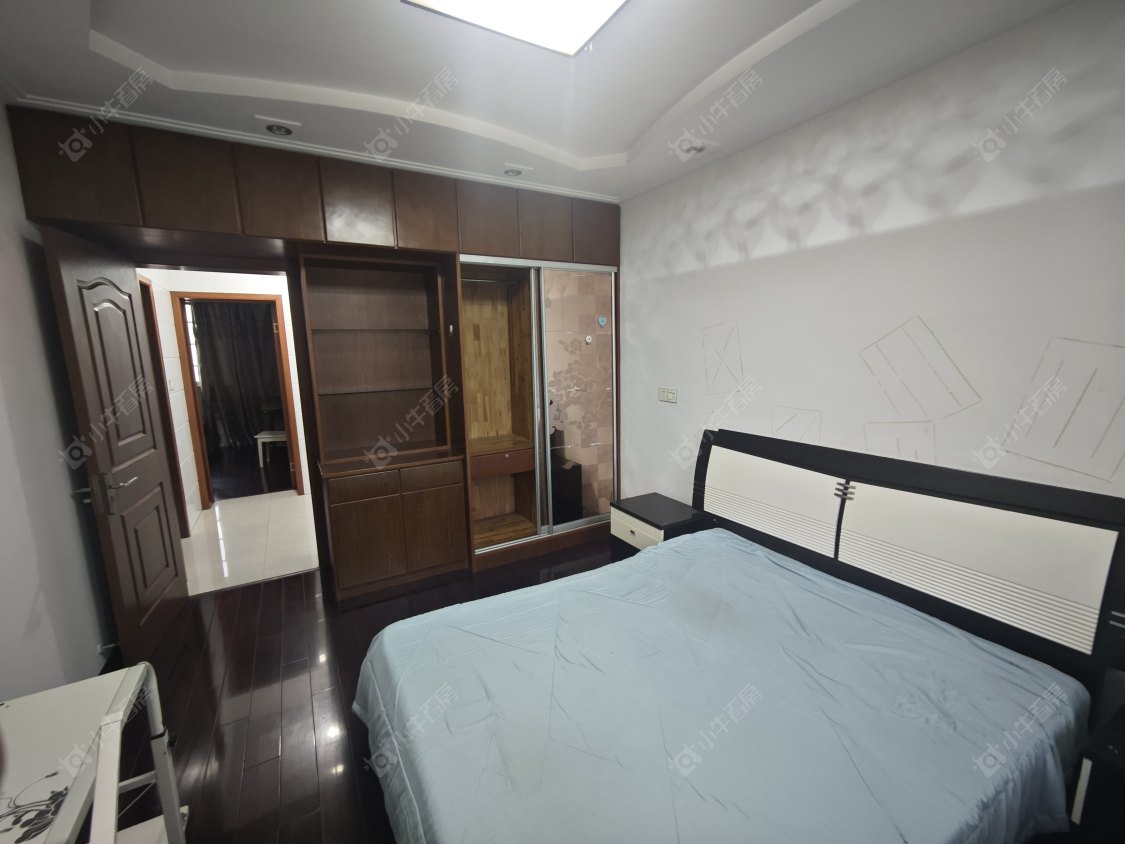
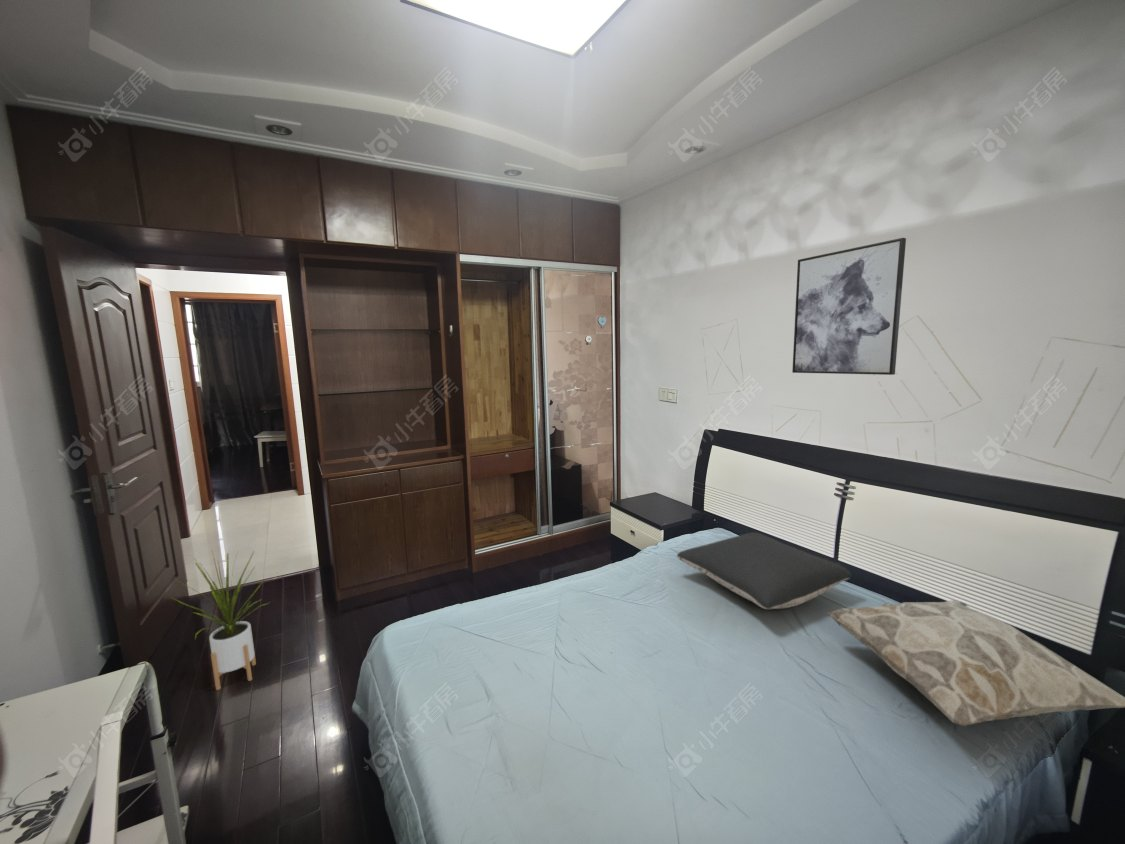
+ wall art (842, 312)
+ decorative pillow (957, 651)
+ house plant (230, 615)
+ pillow (759, 564)
